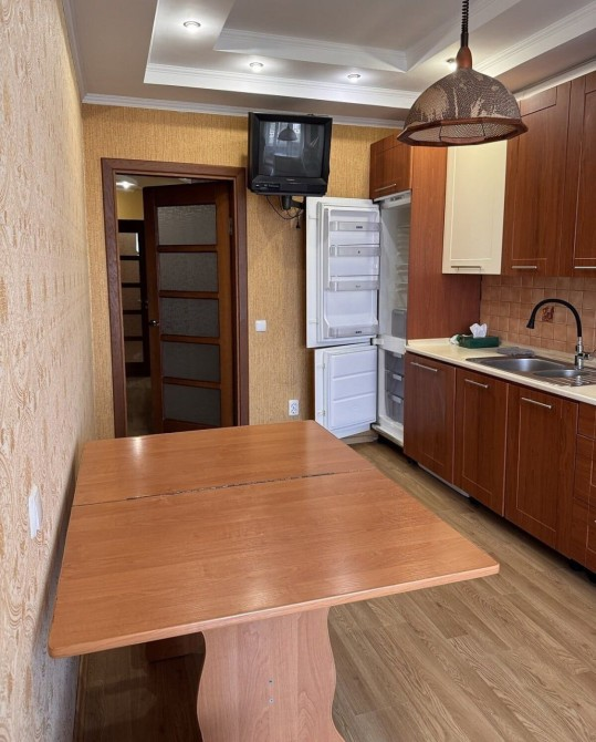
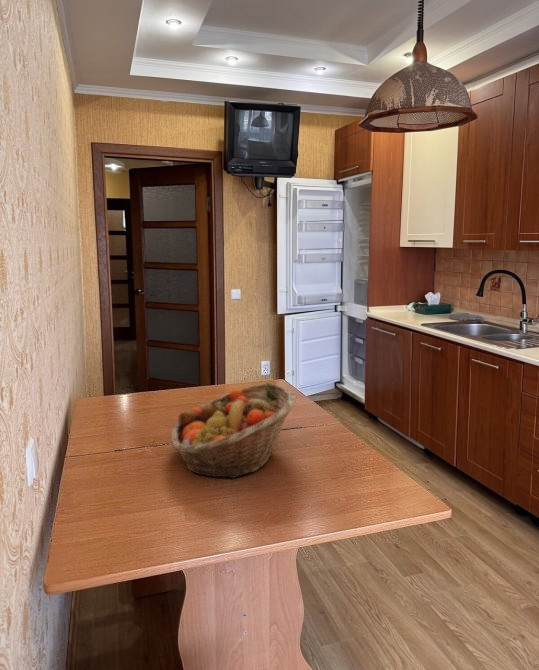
+ fruit basket (233, 425)
